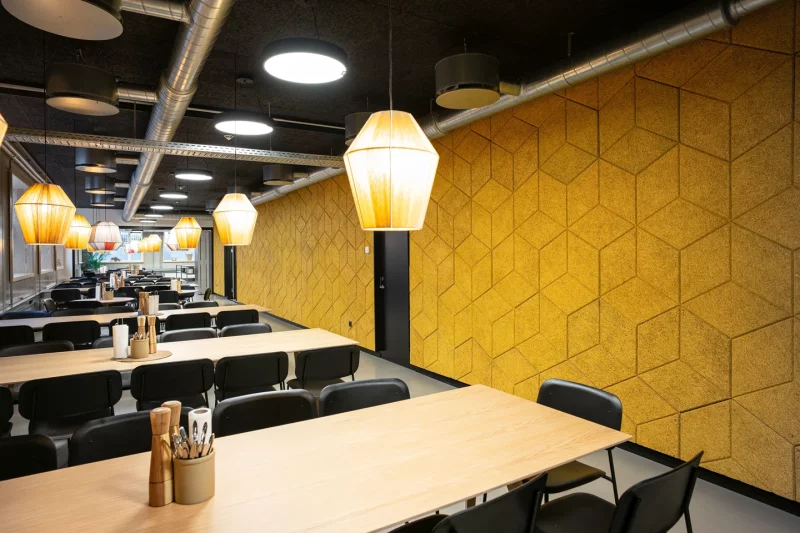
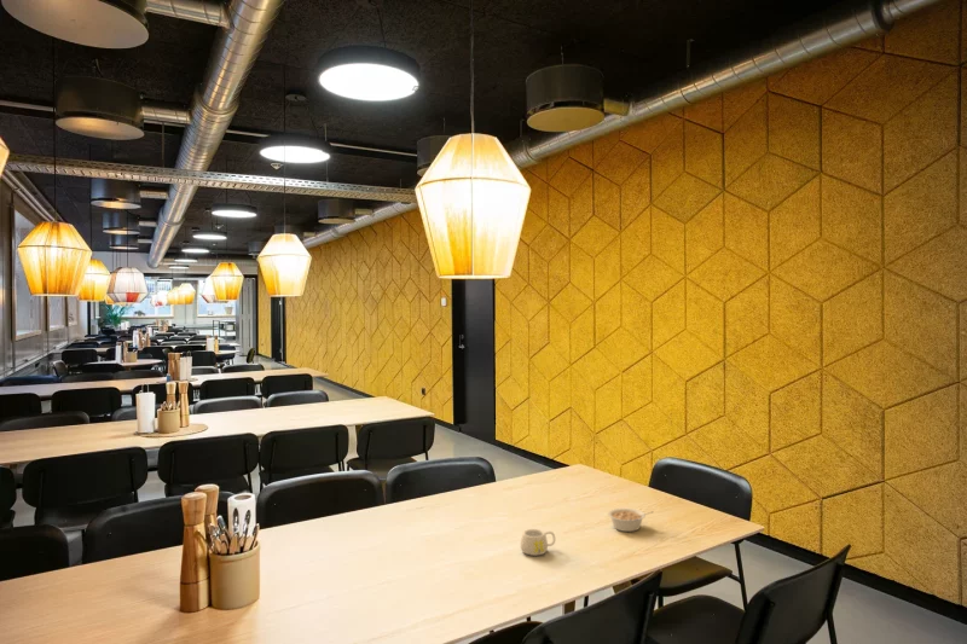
+ legume (627, 518)
+ mug (538, 541)
